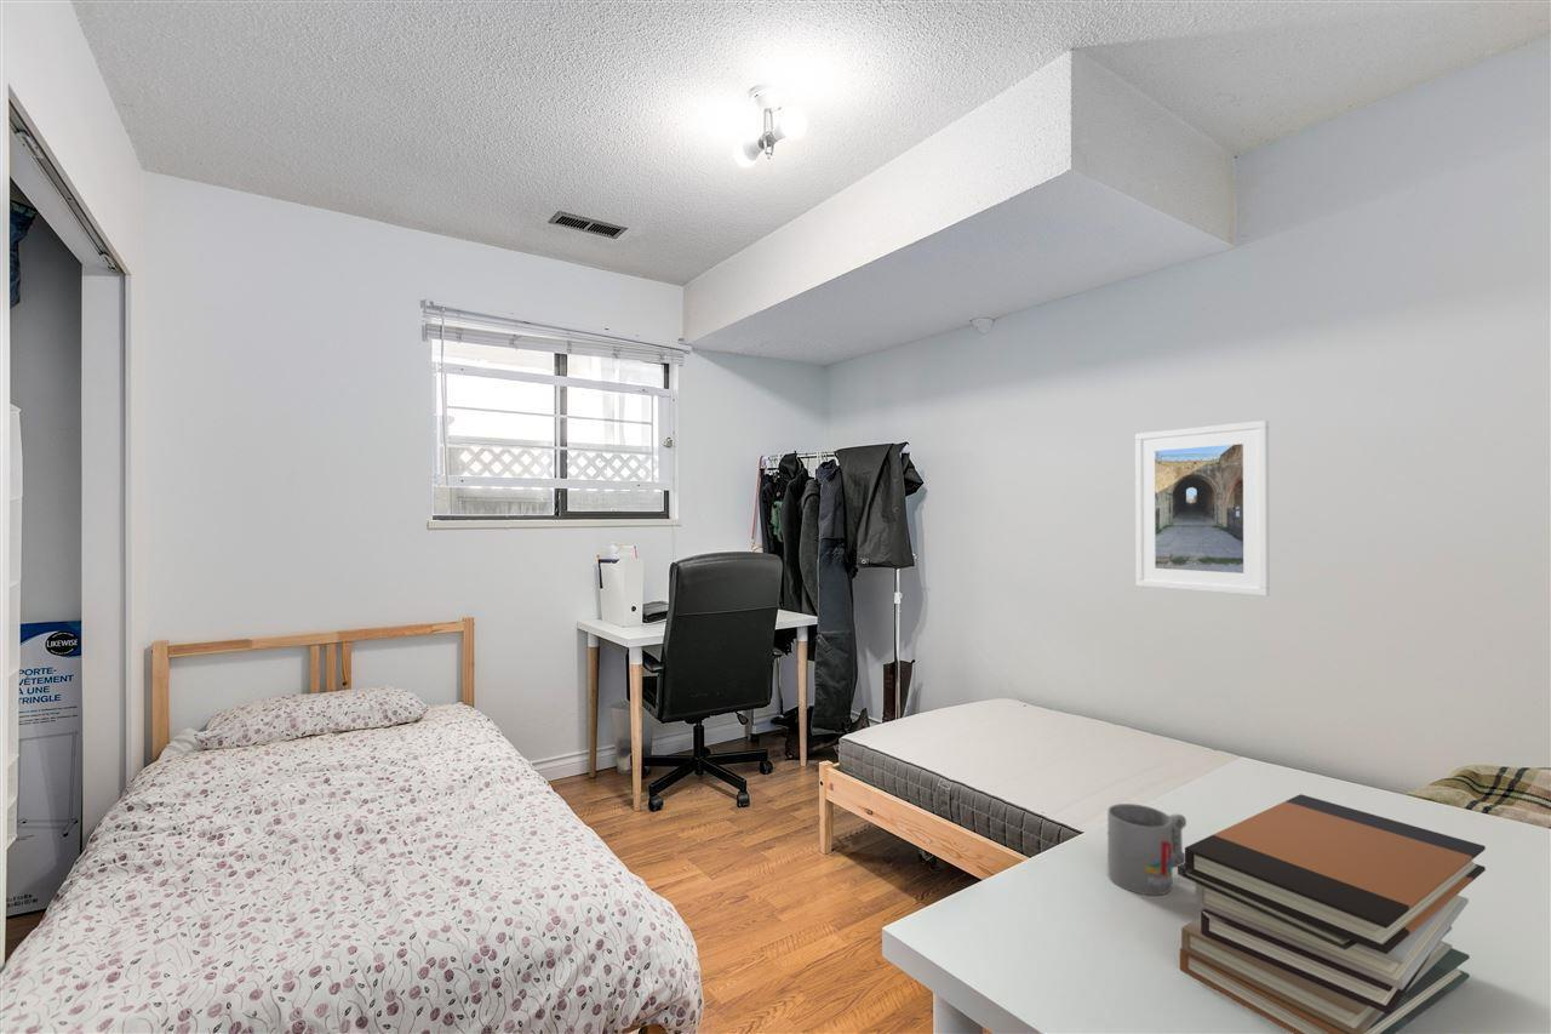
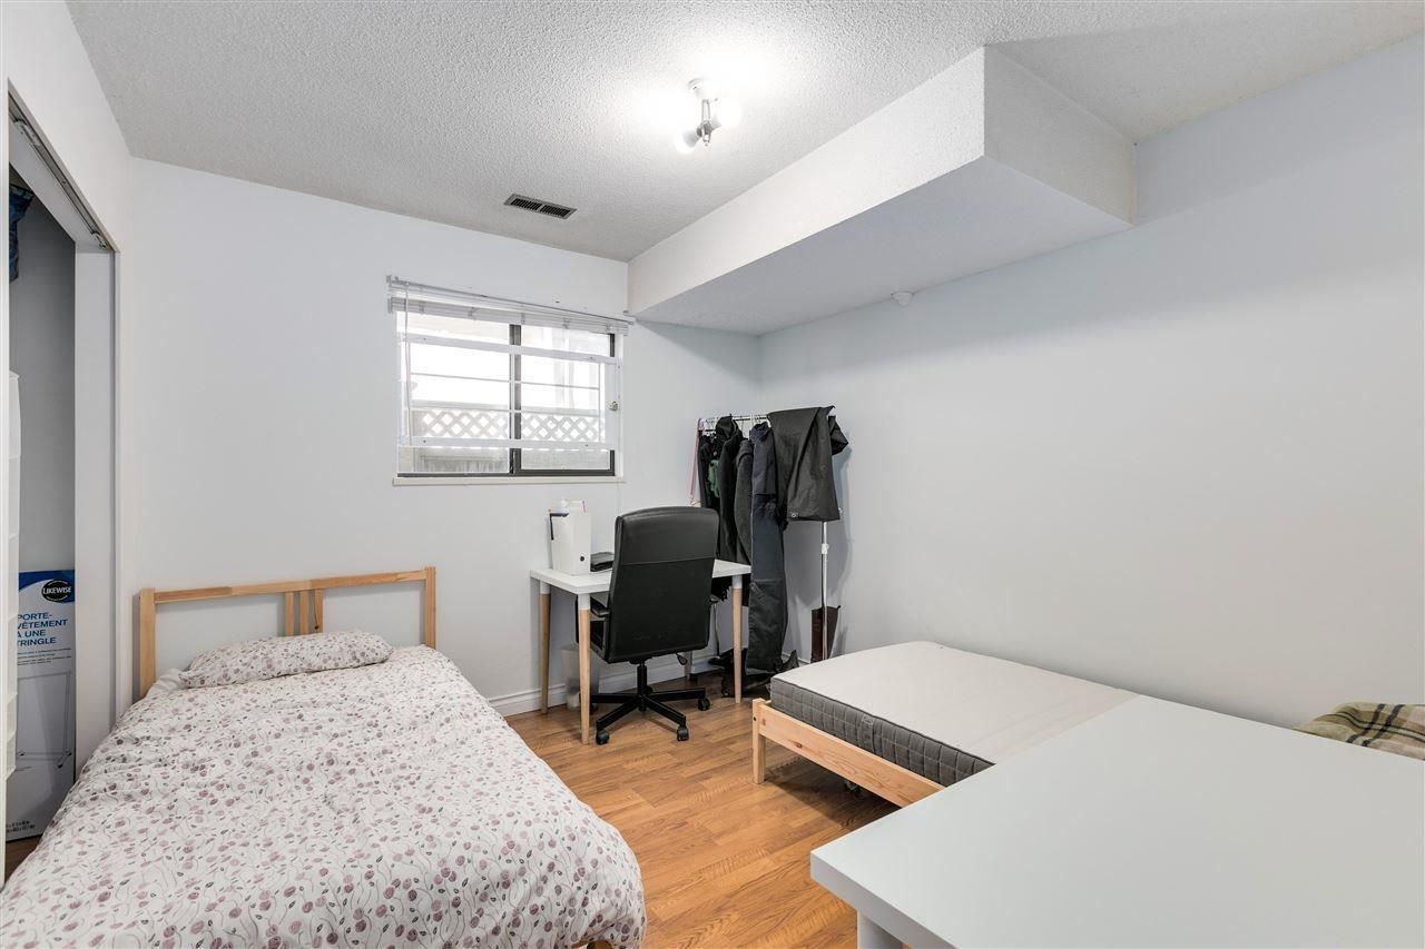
- mug (1150, 844)
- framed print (1197, 508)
- book stack (1330, 909)
